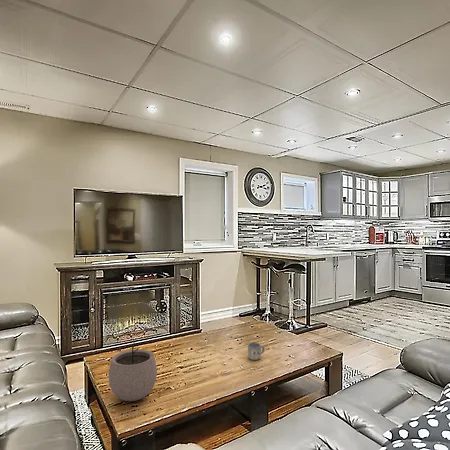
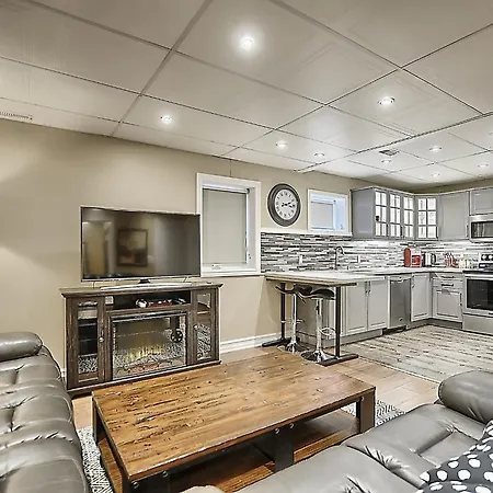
- mug (256, 350)
- plant pot (133, 368)
